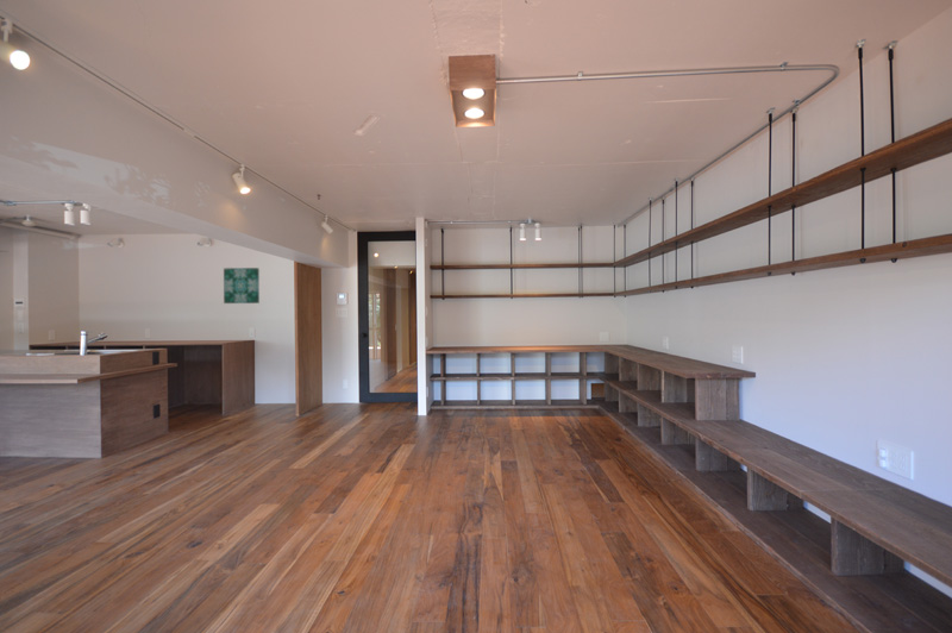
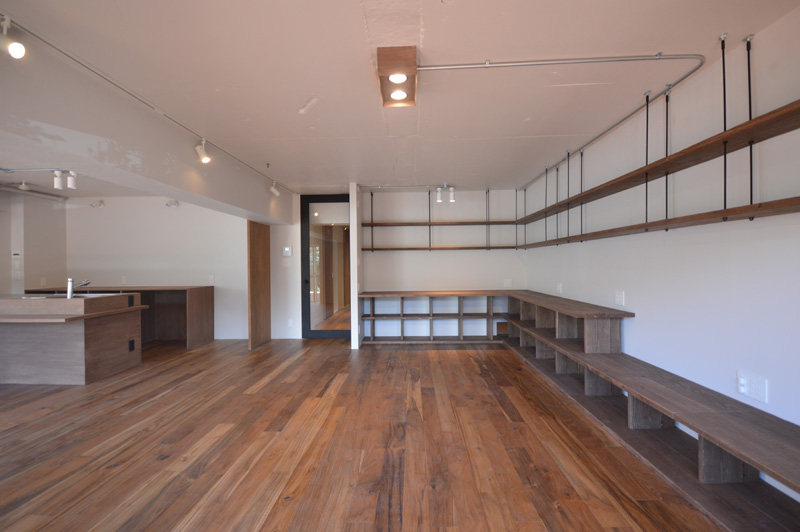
- wall art (240, 286)
